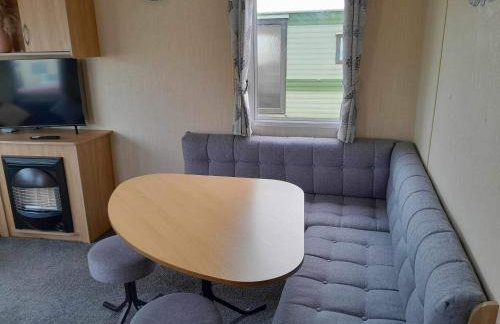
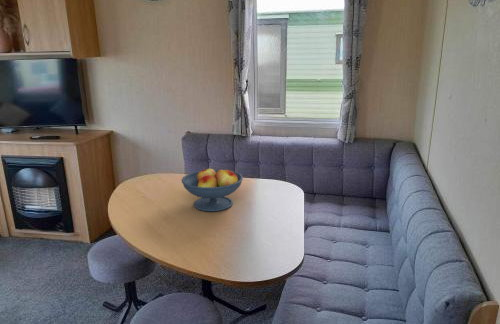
+ fruit bowl (212, 186)
